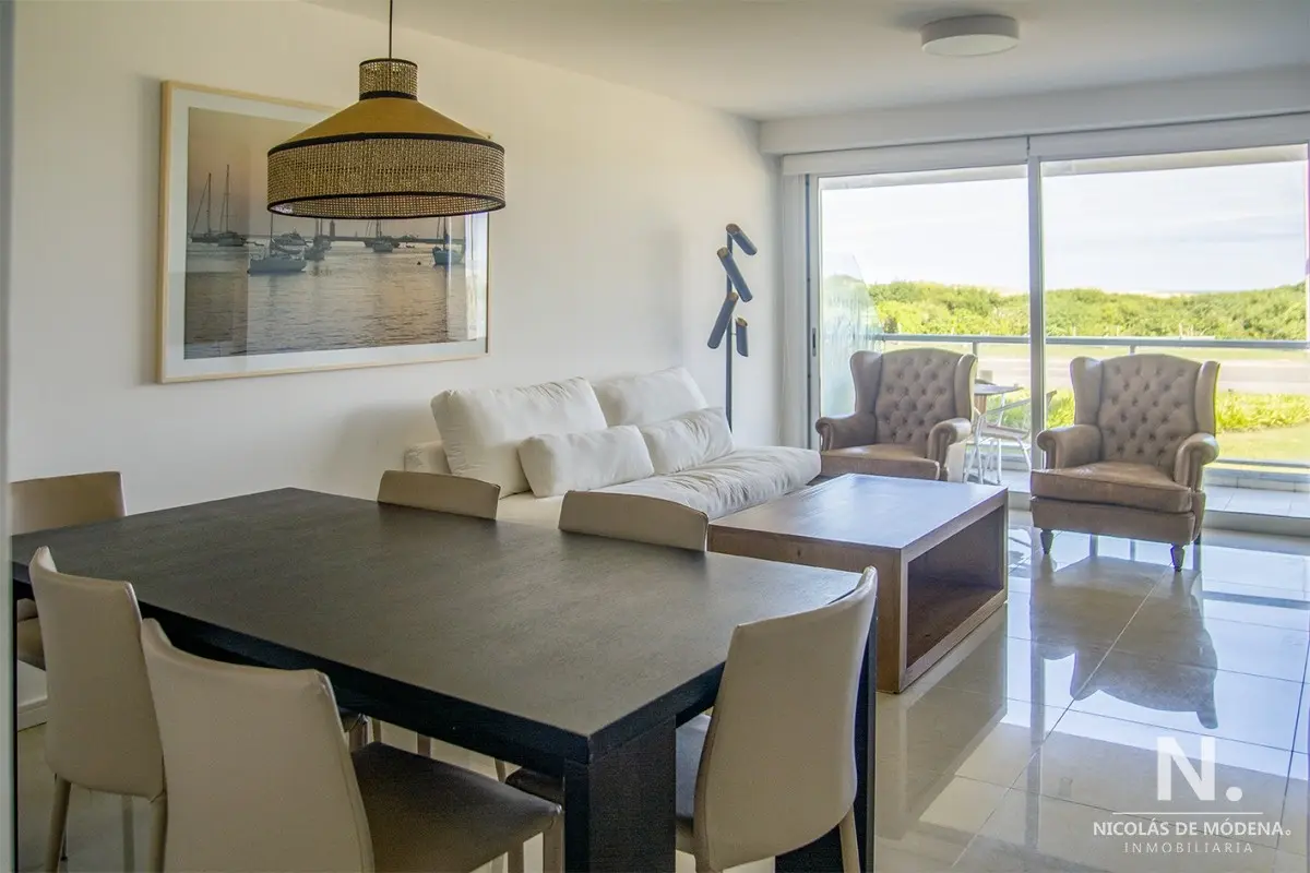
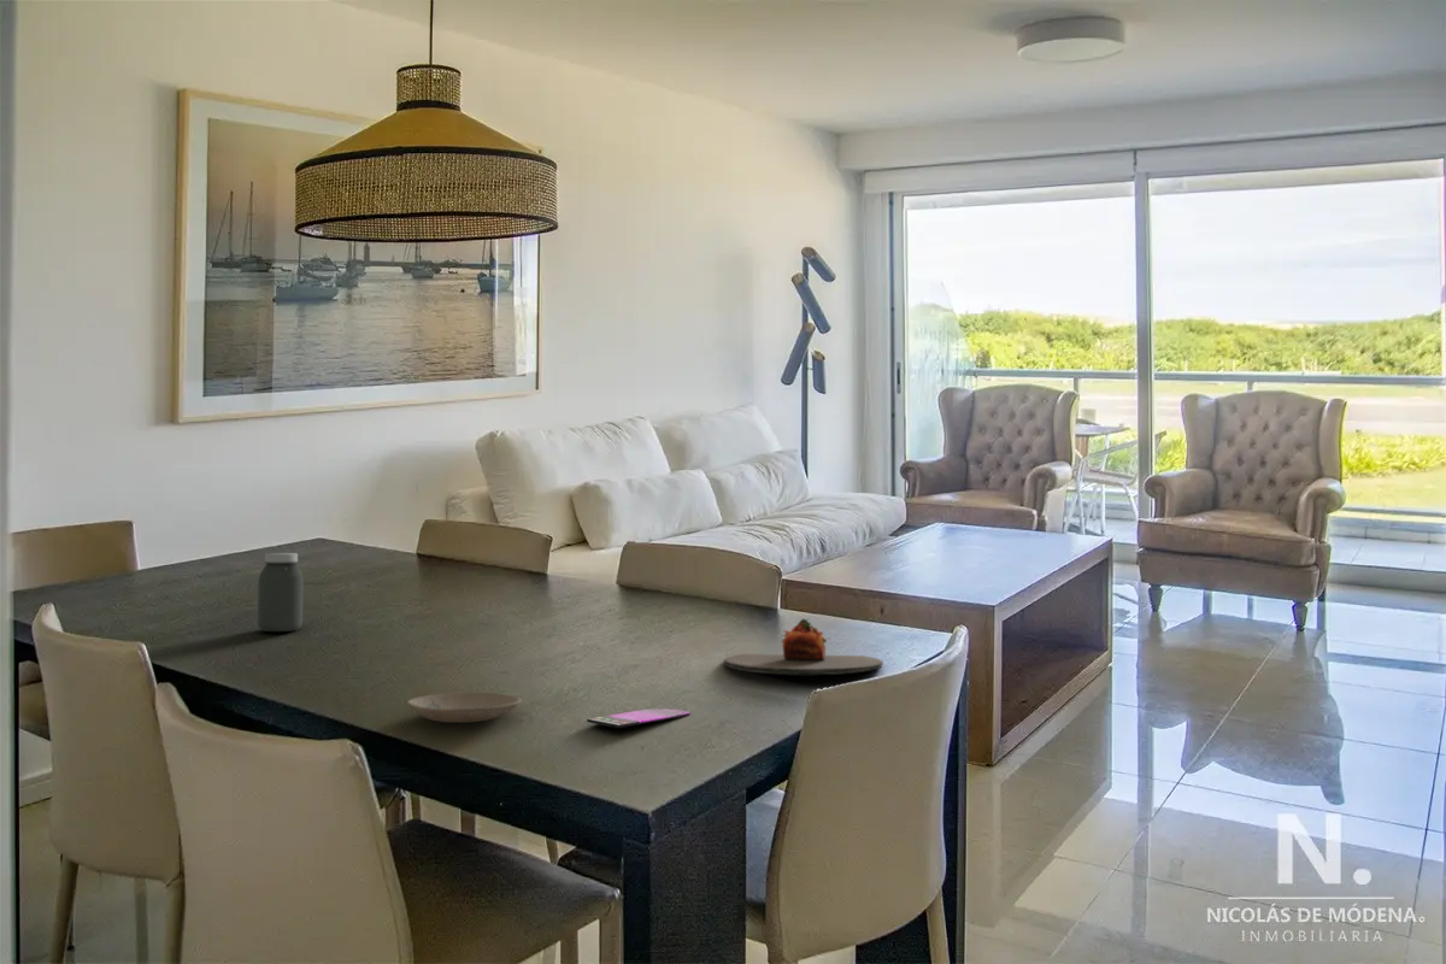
+ plate (803, 641)
+ jar (281, 592)
+ plate (464, 709)
+ smartphone (639, 717)
